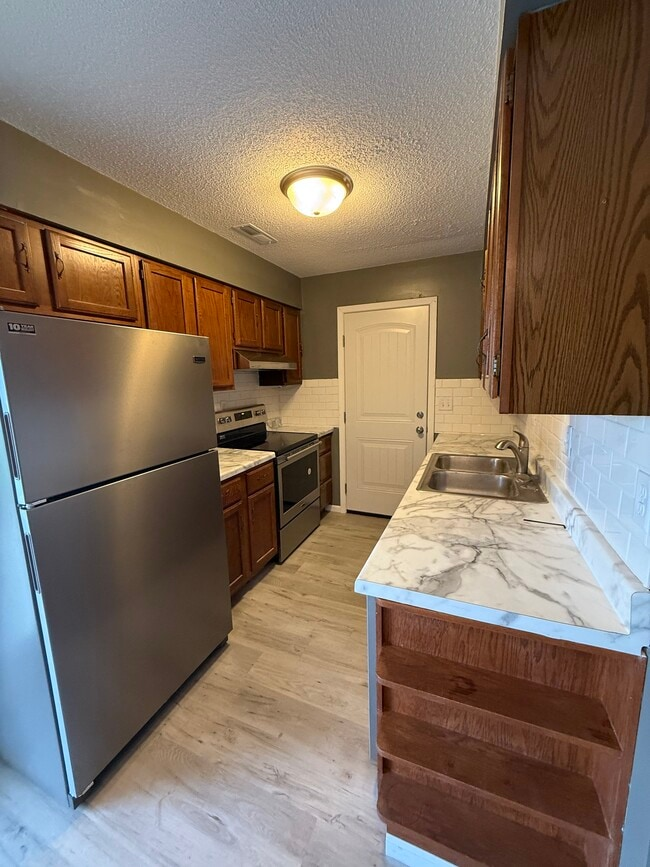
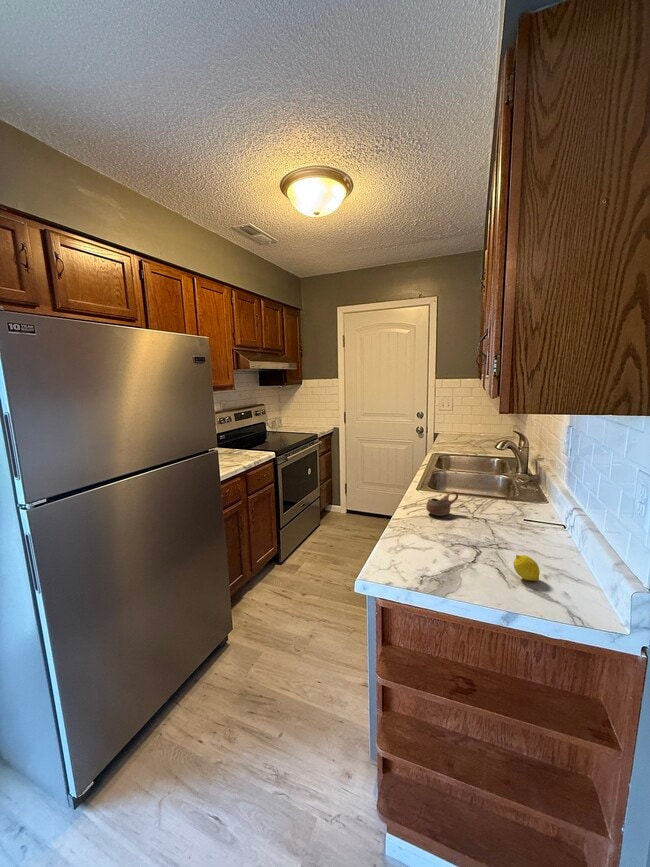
+ cup (441, 503)
+ fruit (526, 567)
